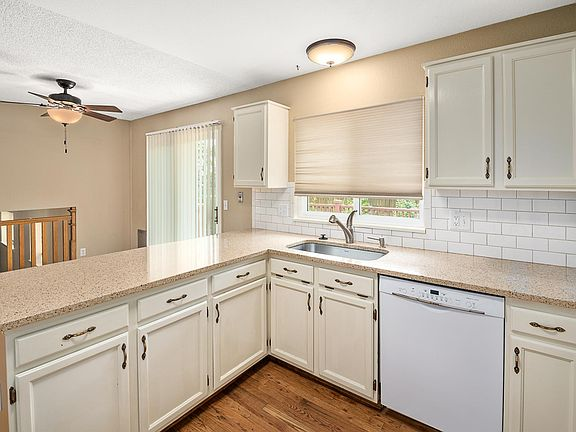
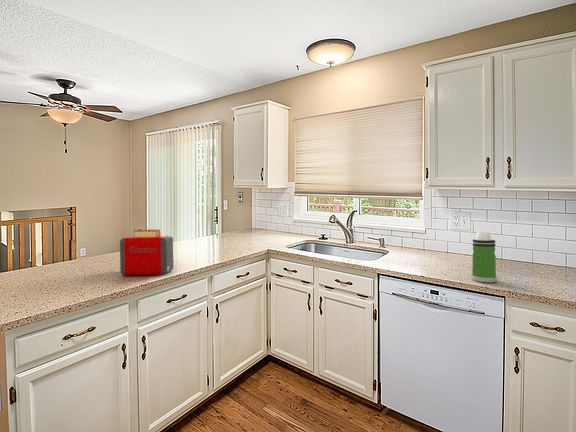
+ water bottle (483, 256)
+ toaster (147, 251)
